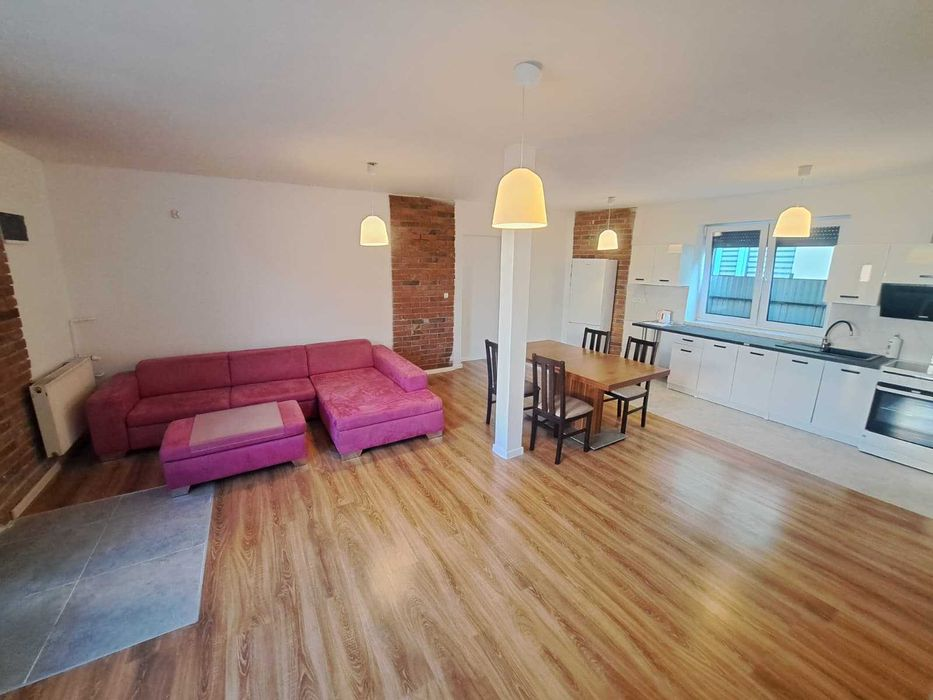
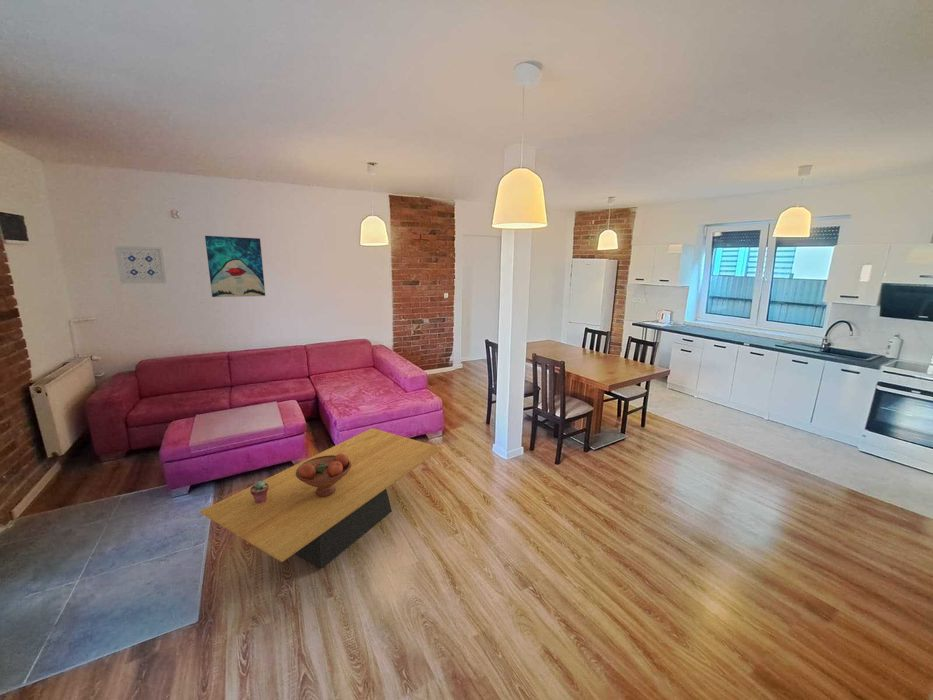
+ potted succulent (259, 490)
+ fruit bowl (324, 474)
+ wall art (141, 265)
+ coffee table (341, 502)
+ wall art (236, 267)
